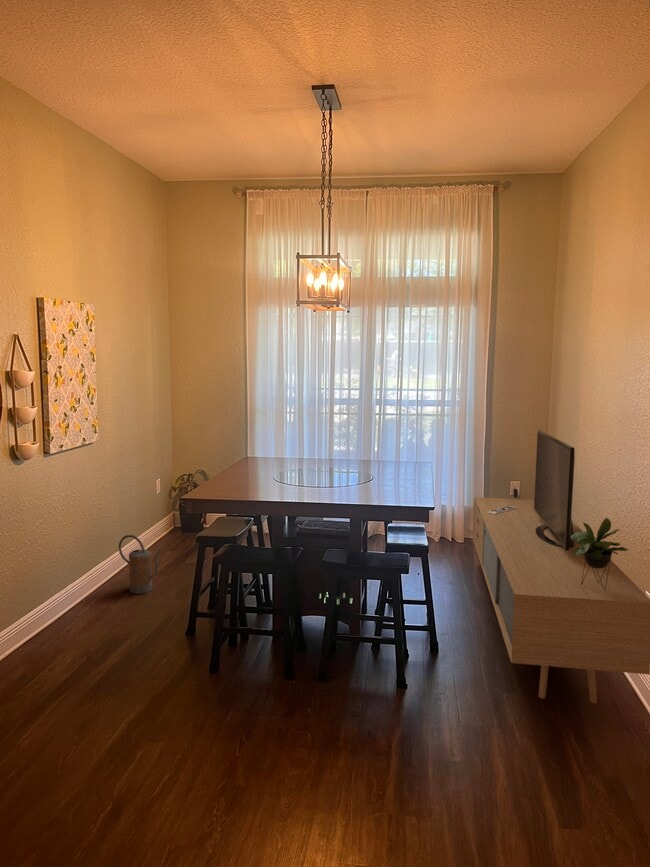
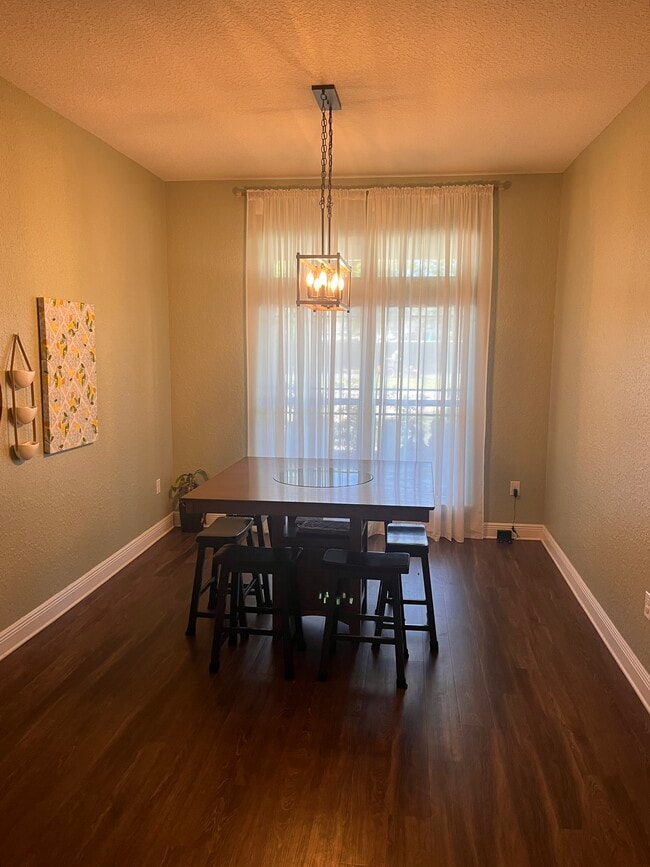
- watering can (140, 562)
- media console (541, 532)
